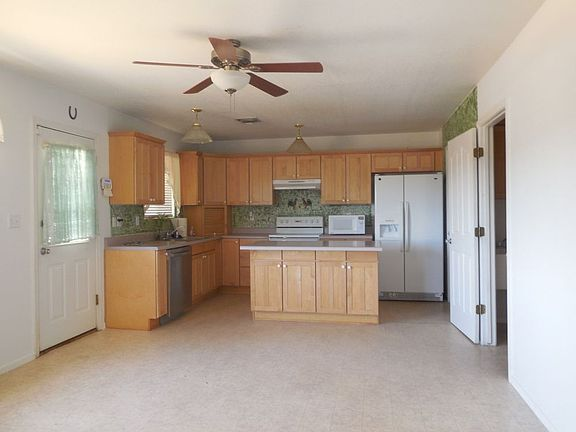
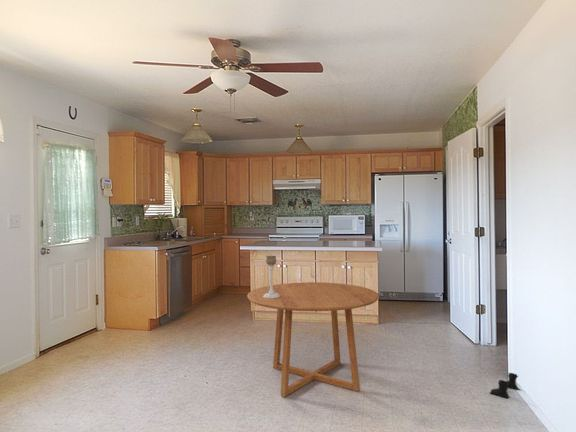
+ dining table (332, 330)
+ boots (505, 383)
+ candle holder (271, 276)
